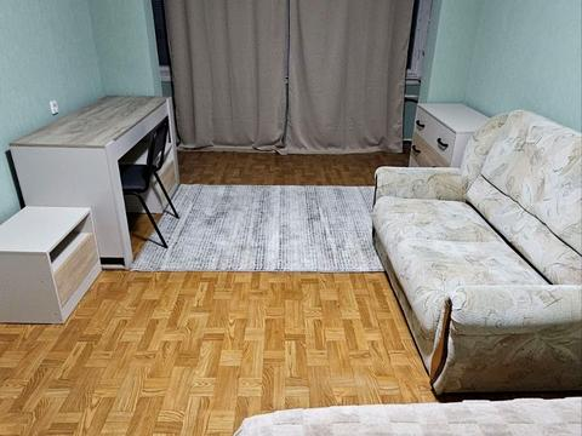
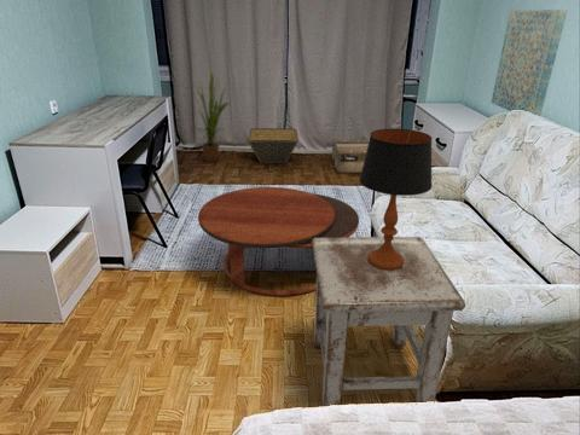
+ ceiling vent (365, 151)
+ basket (273, 146)
+ stool (372, 321)
+ table lamp (393, 202)
+ wall art (523, 63)
+ house plant (207, 117)
+ coffee table (279, 237)
